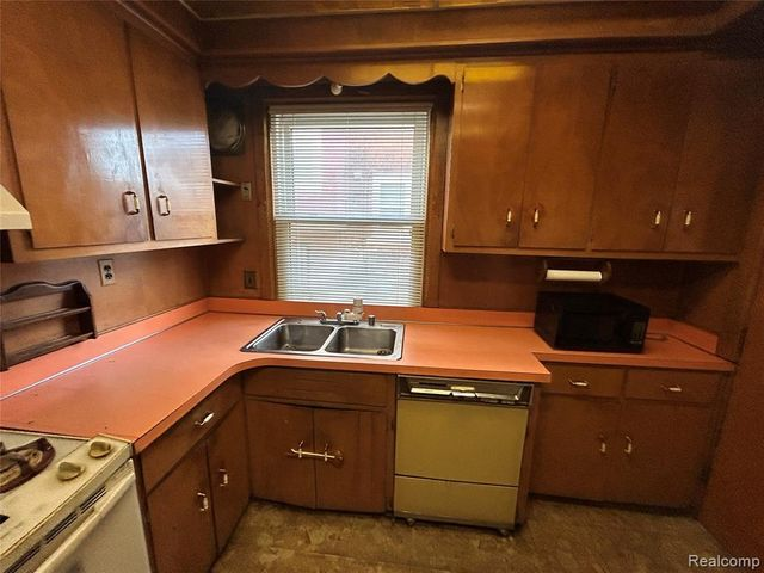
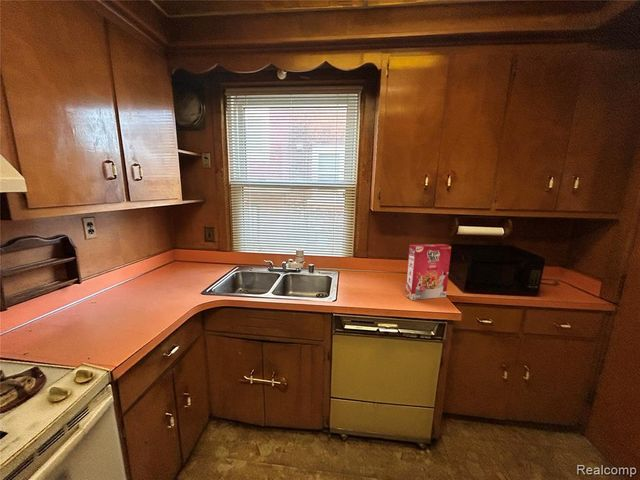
+ cereal box (427, 271)
